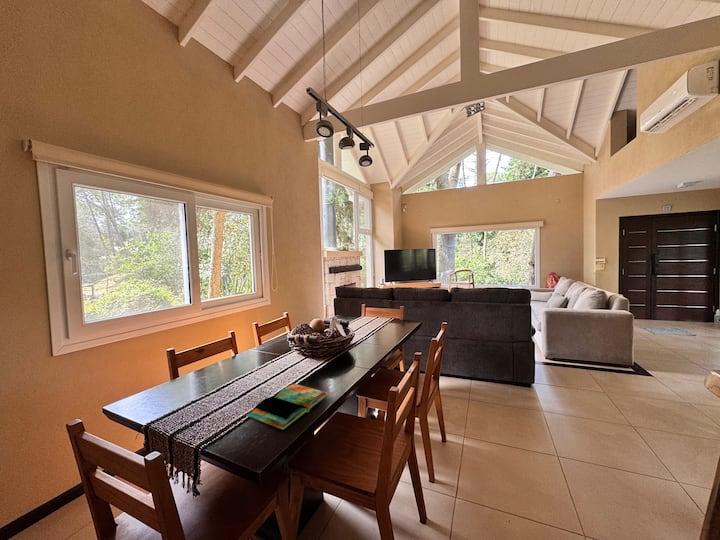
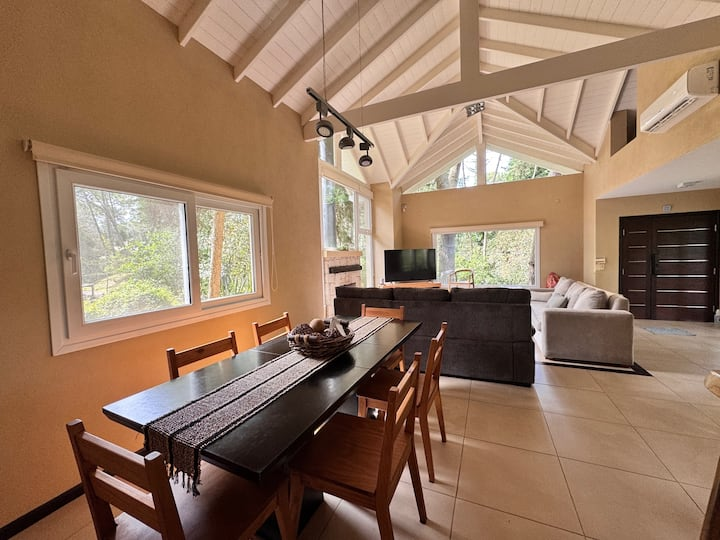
- book (290, 402)
